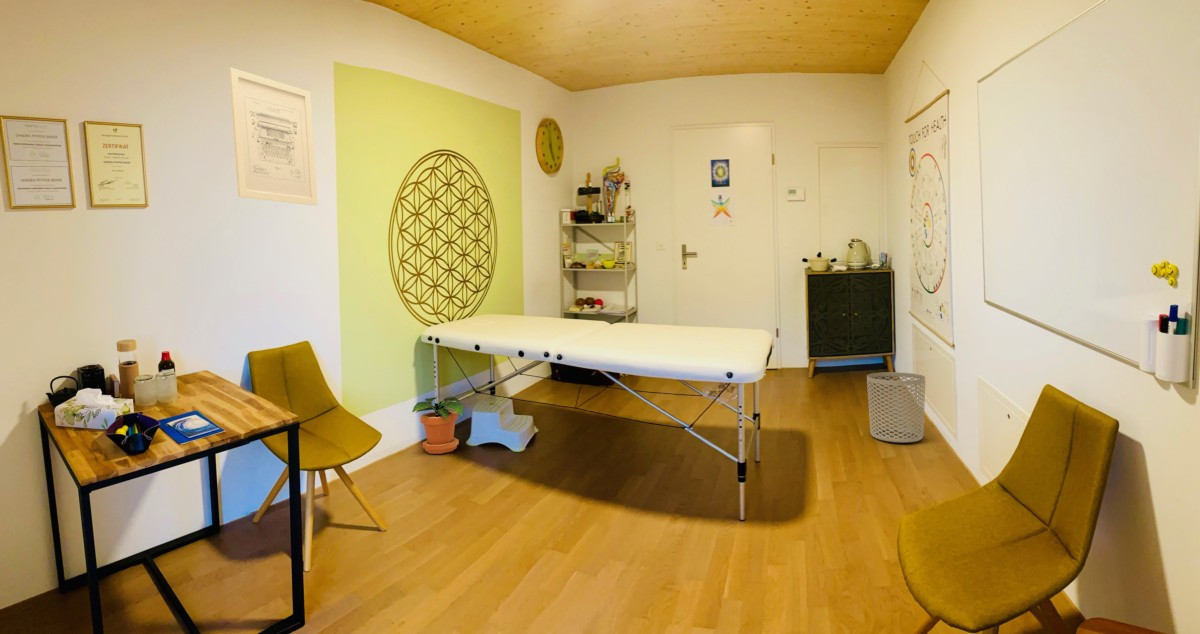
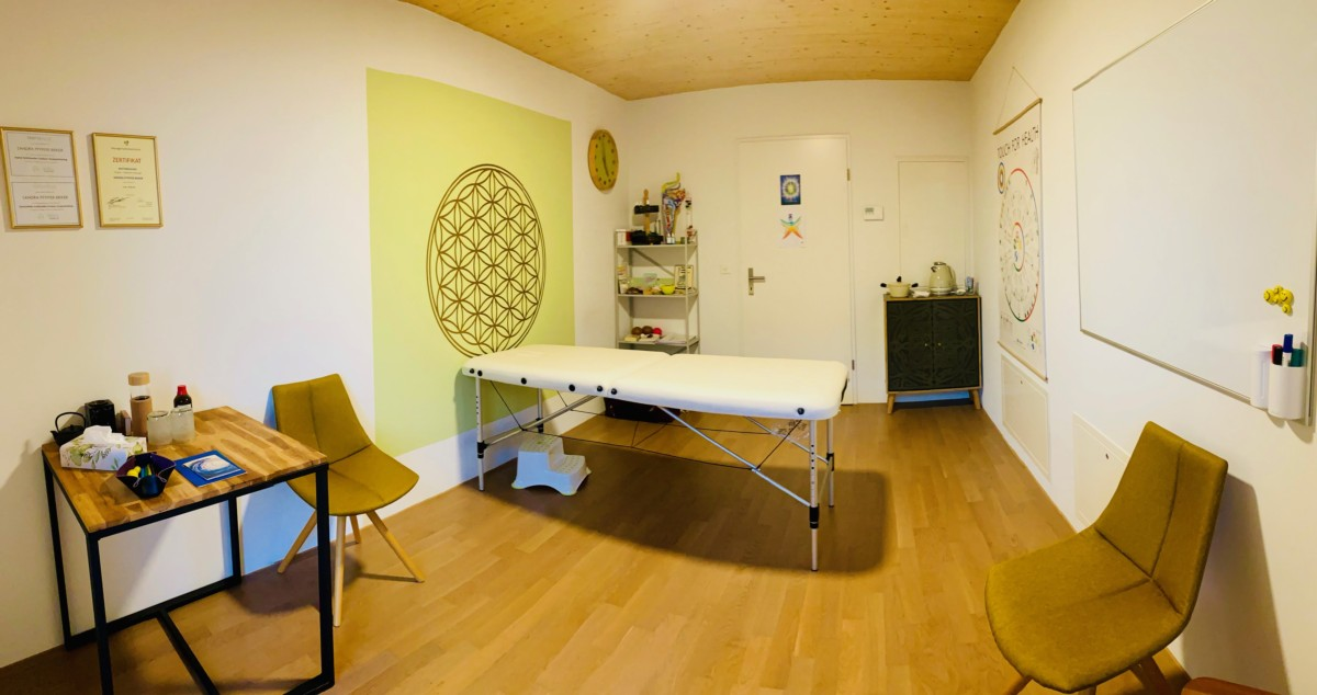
- waste bin (896, 406)
- wall art (276, 141)
- potted plant (440, 424)
